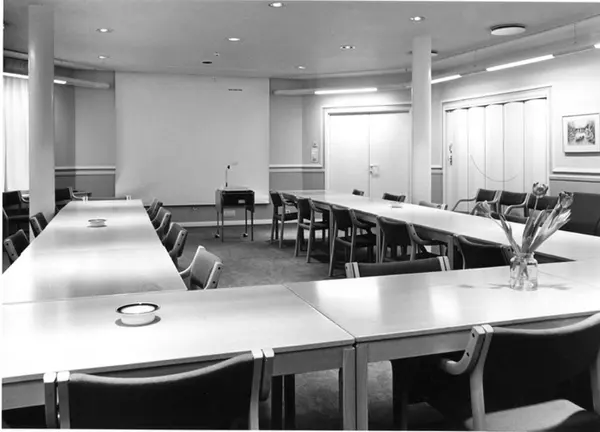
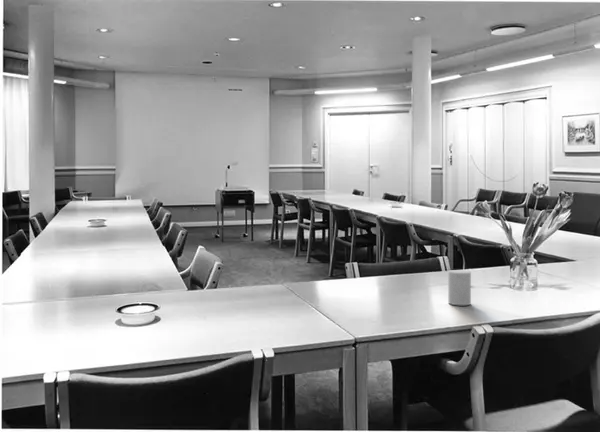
+ cup (459, 287)
